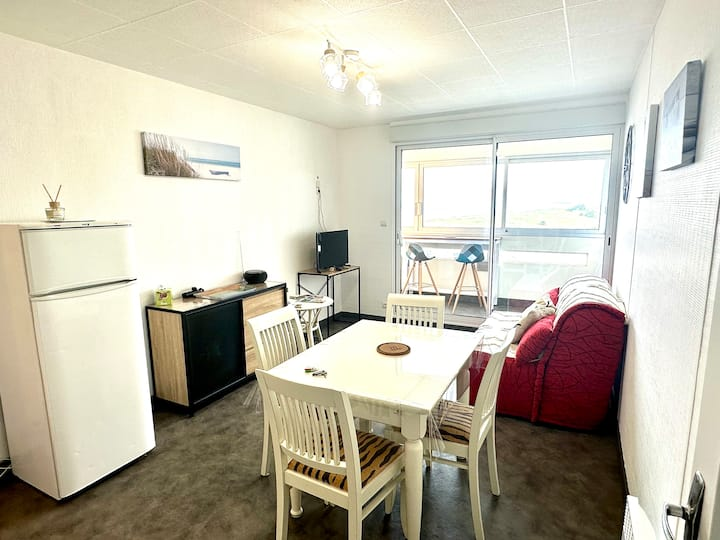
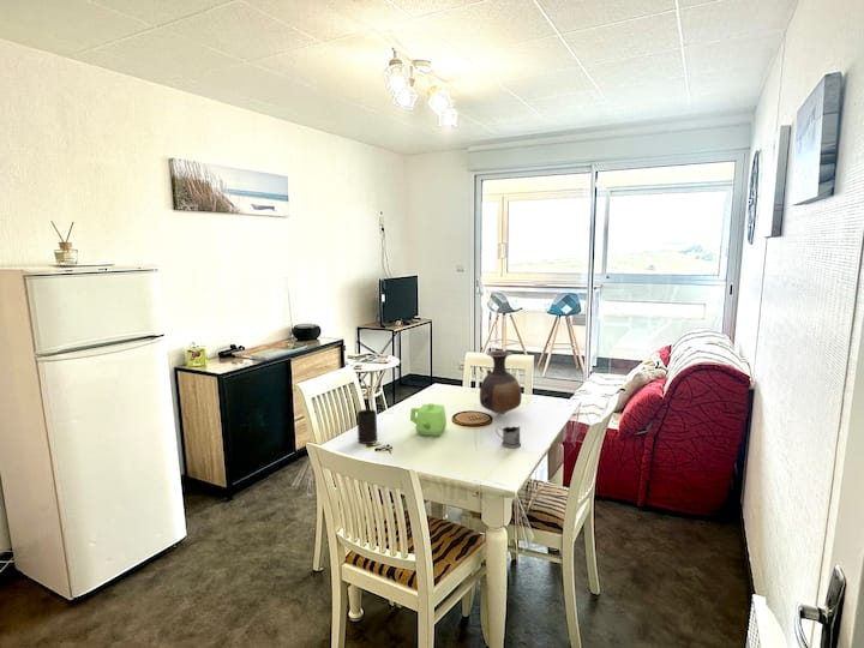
+ tea glass holder (508, 434)
+ cup (367, 426)
+ vase (499, 383)
+ teapot (426, 420)
